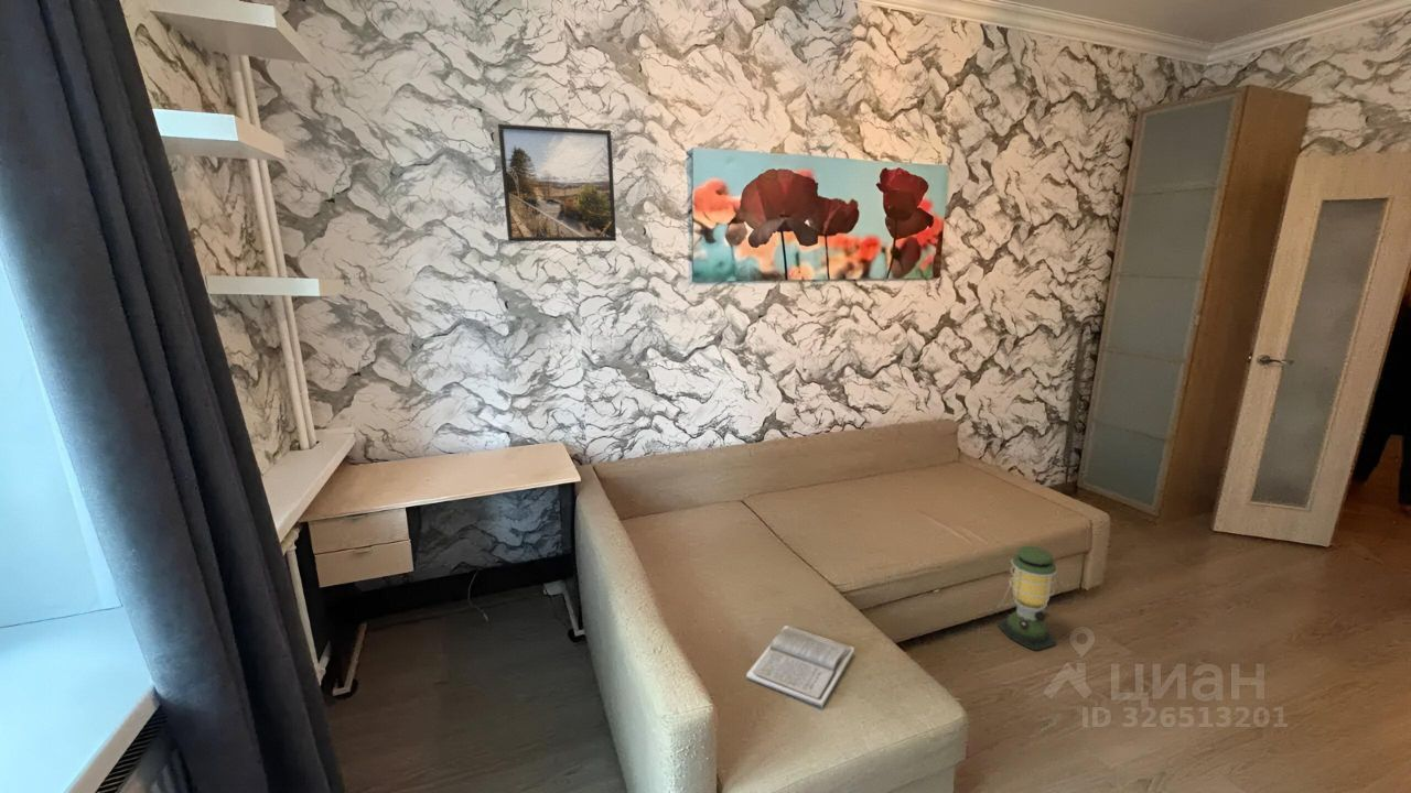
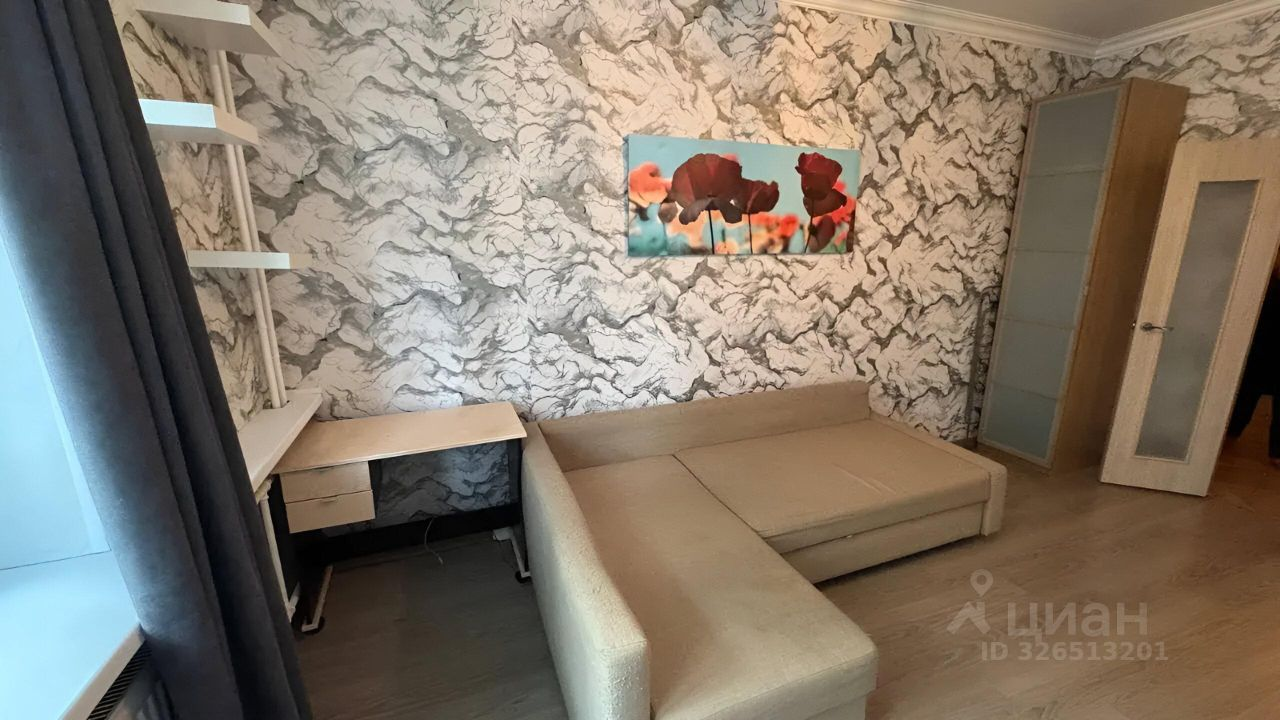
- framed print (559, 185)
- book (801, 659)
- lantern (1030, 591)
